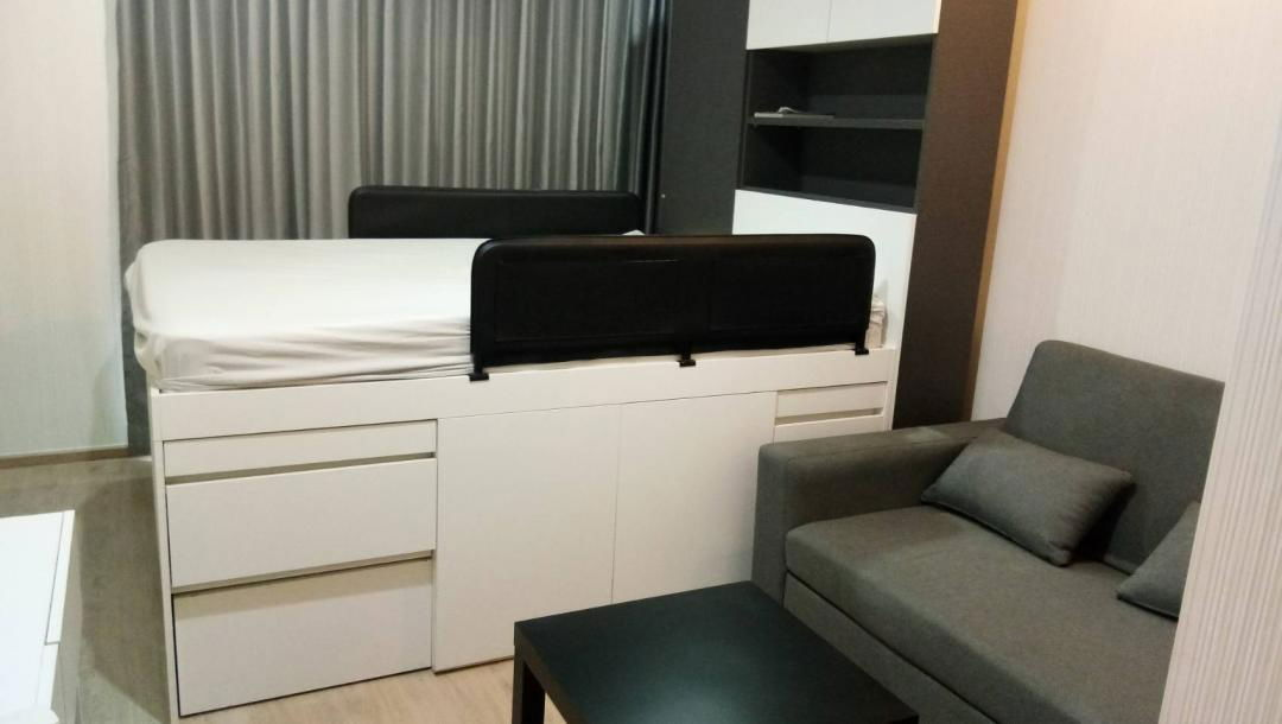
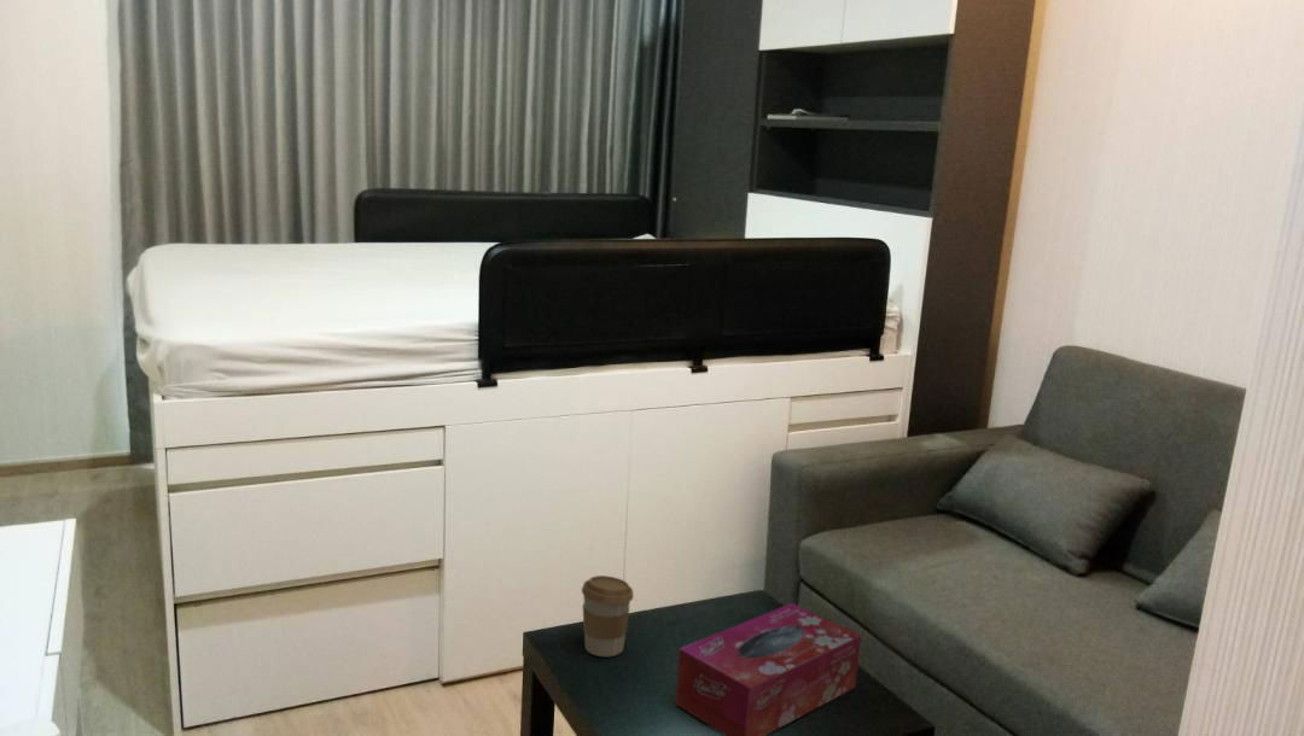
+ coffee cup (606, 614)
+ tissue box (769, 668)
